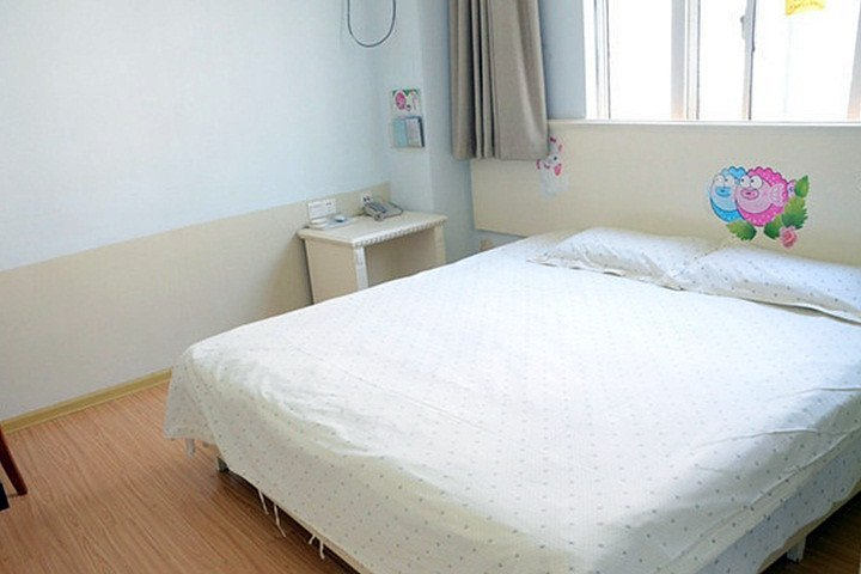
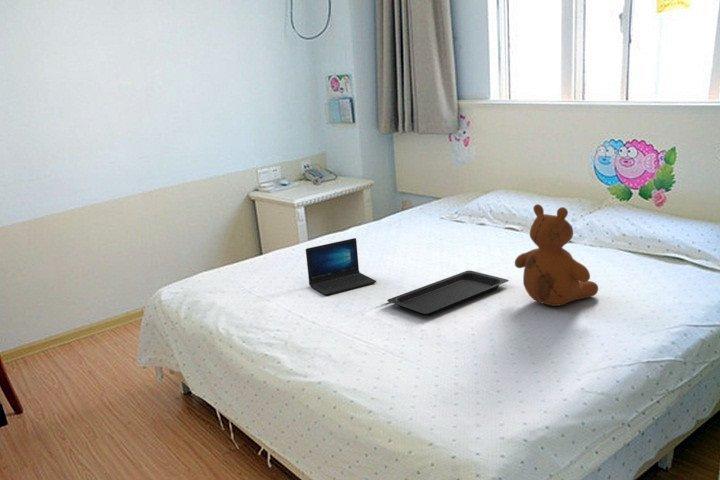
+ teddy bear (559, 252)
+ serving tray (449, 292)
+ laptop (340, 265)
